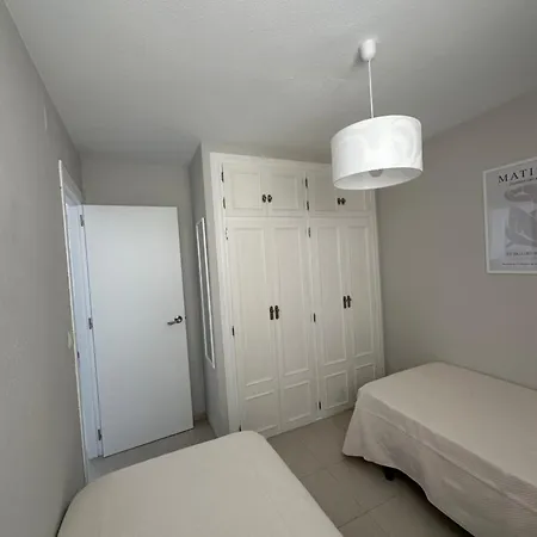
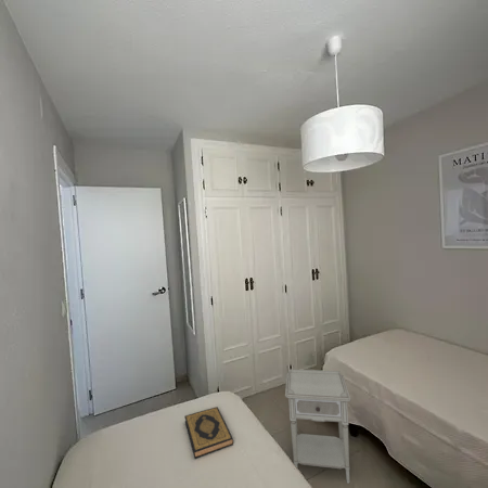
+ nightstand (318, 421)
+ hardback book (207, 428)
